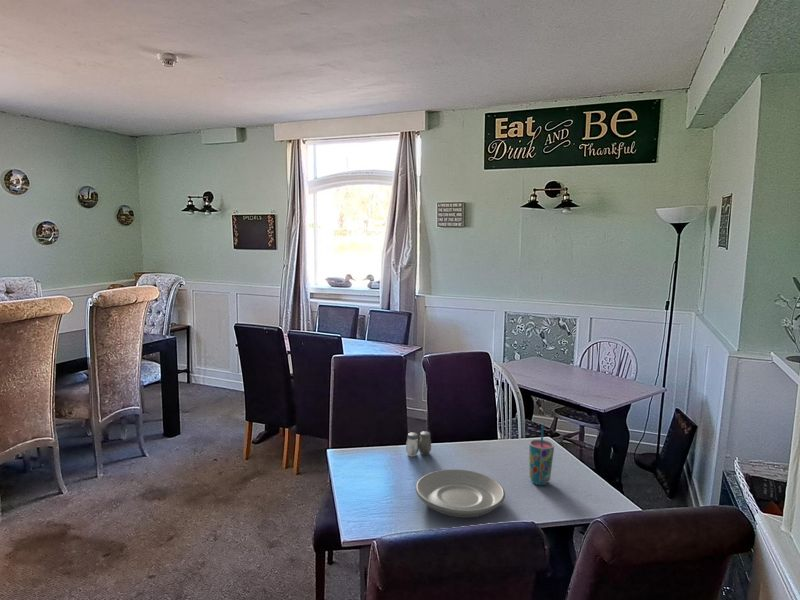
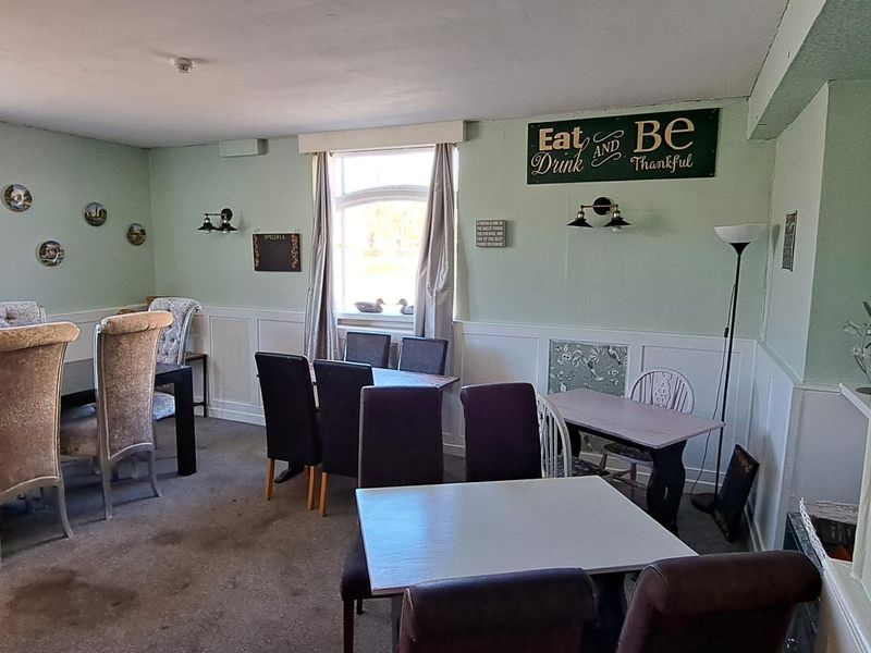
- plate (459, 495)
- salt and pepper shaker (418, 443)
- cup (541, 453)
